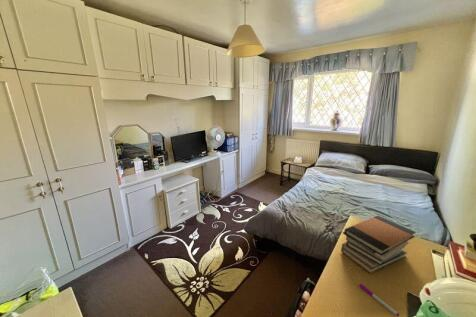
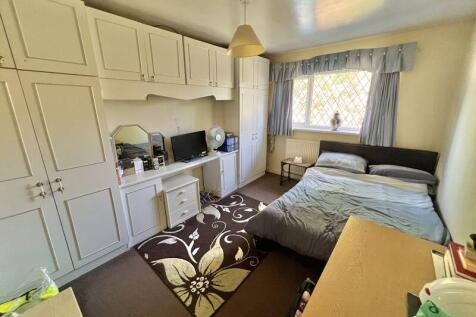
- book stack (376, 242)
- pen (377, 298)
